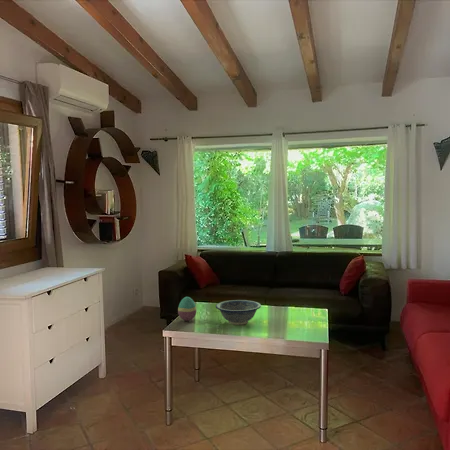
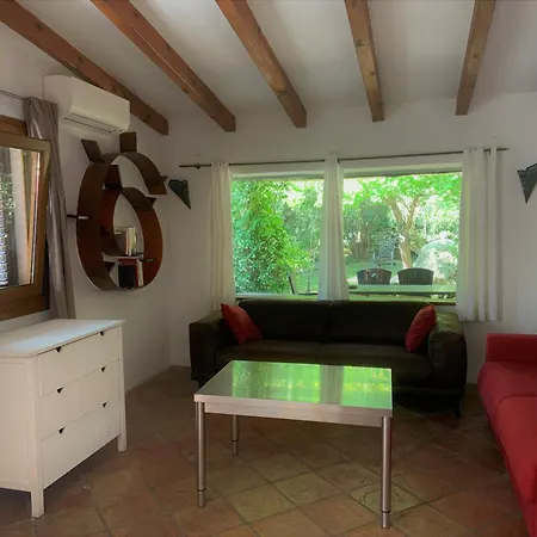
- decorative egg (187, 308)
- decorative bowl (238, 313)
